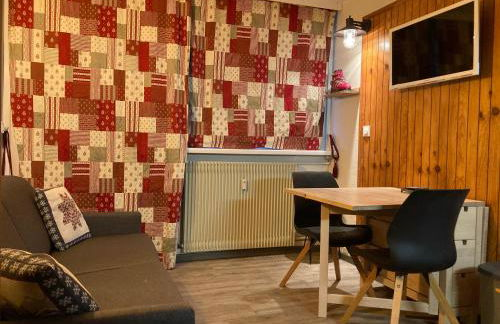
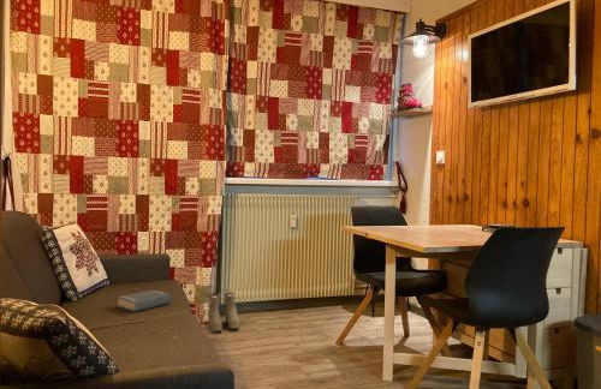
+ boots (225, 311)
+ hardback book (144, 300)
